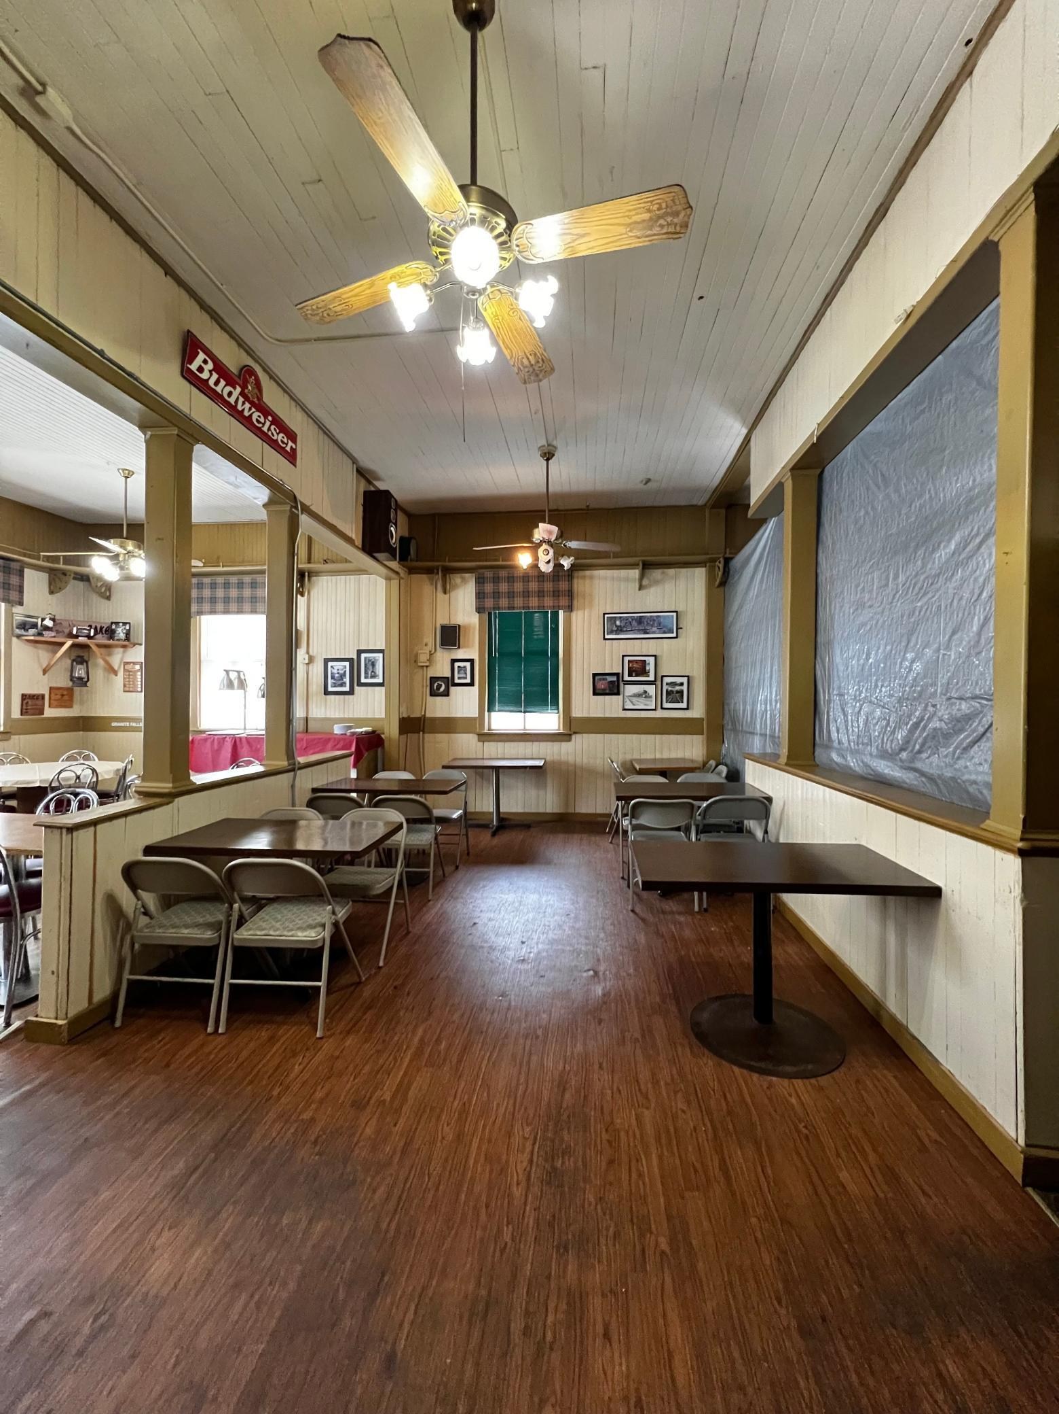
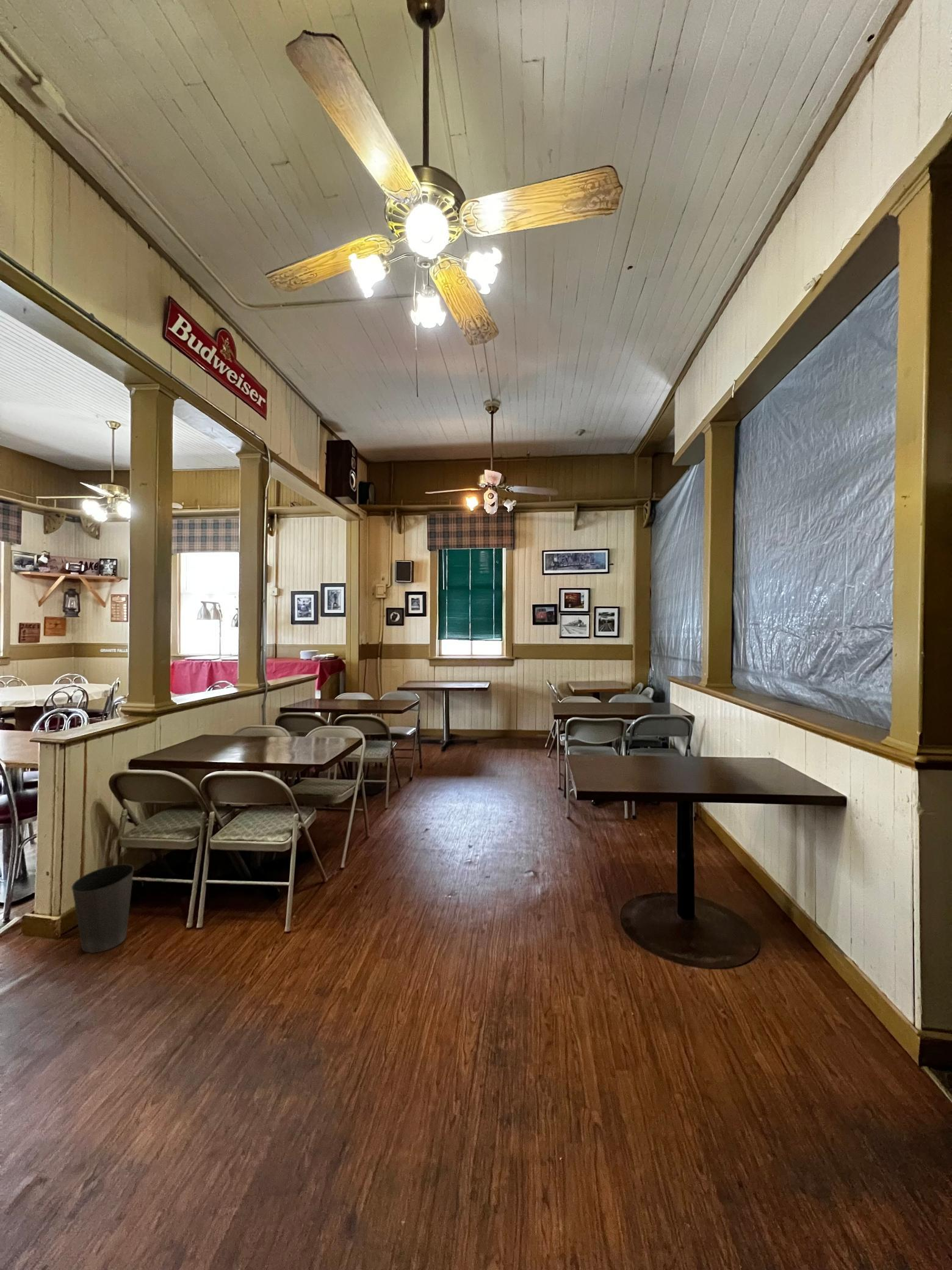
+ waste basket (104, 910)
